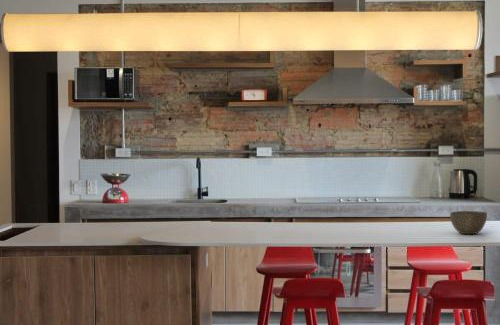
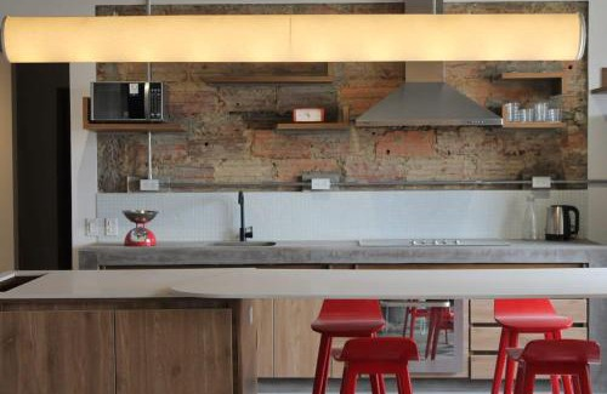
- bowl (468, 222)
